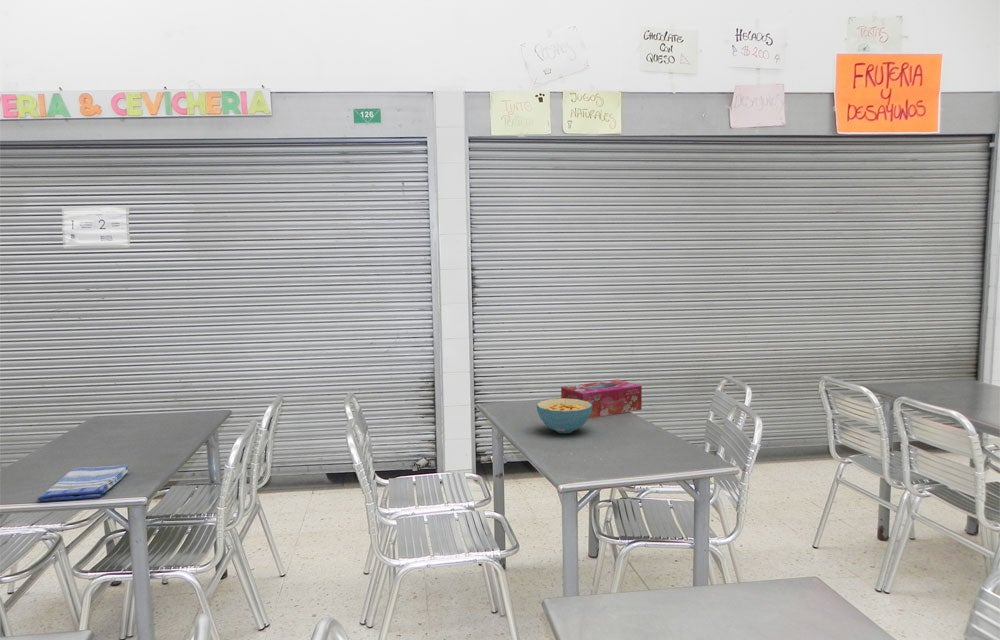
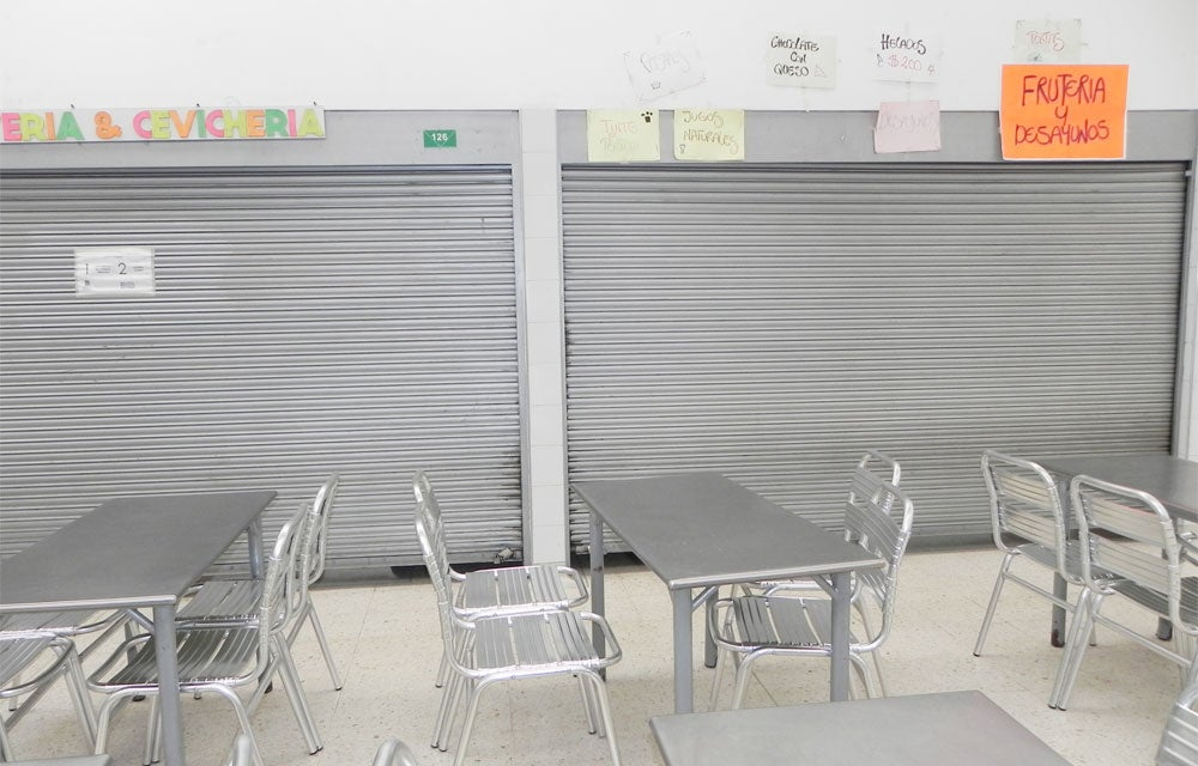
- dish towel (86, 481)
- tissue box (601, 398)
- cereal bowl (564, 417)
